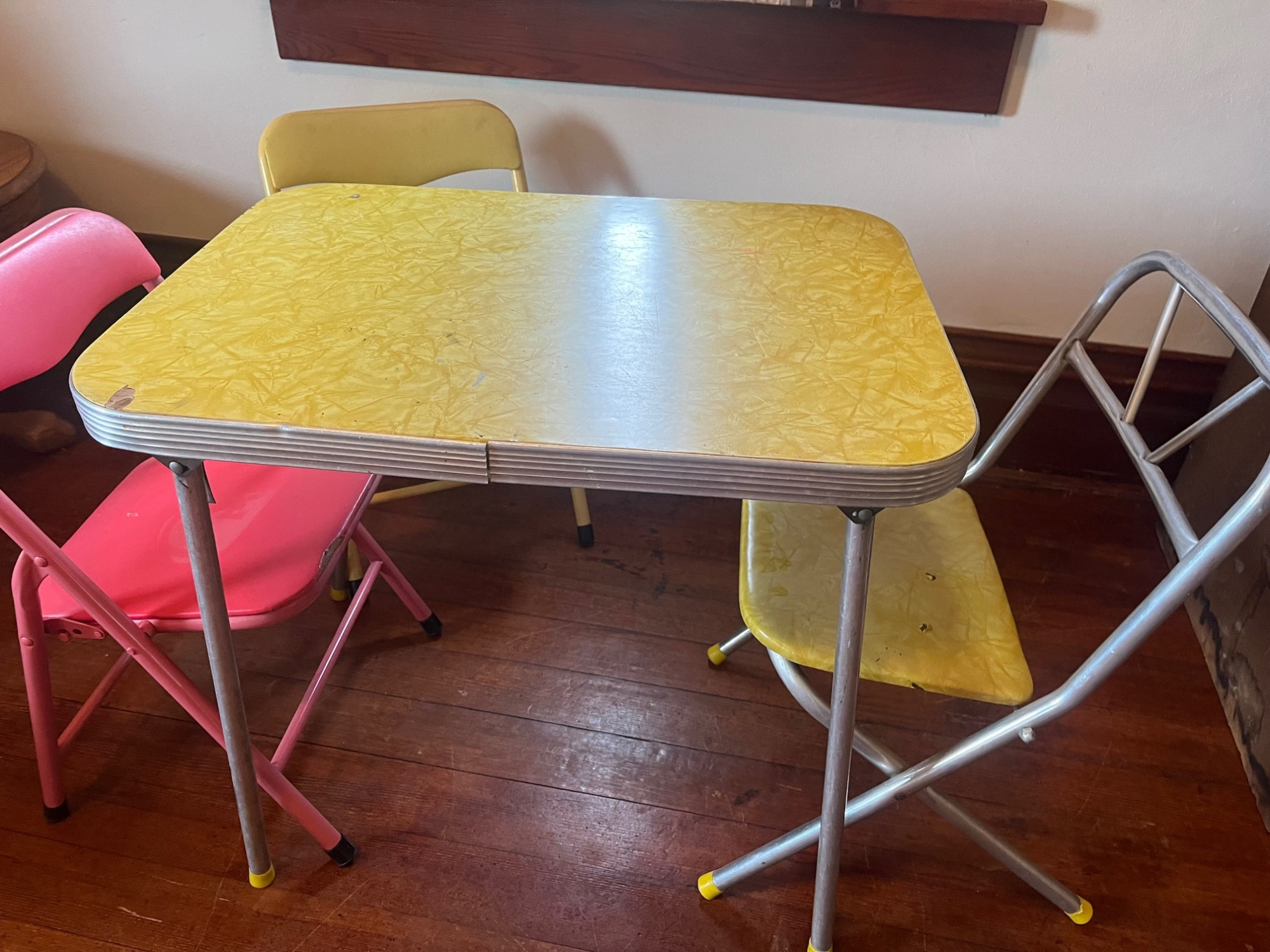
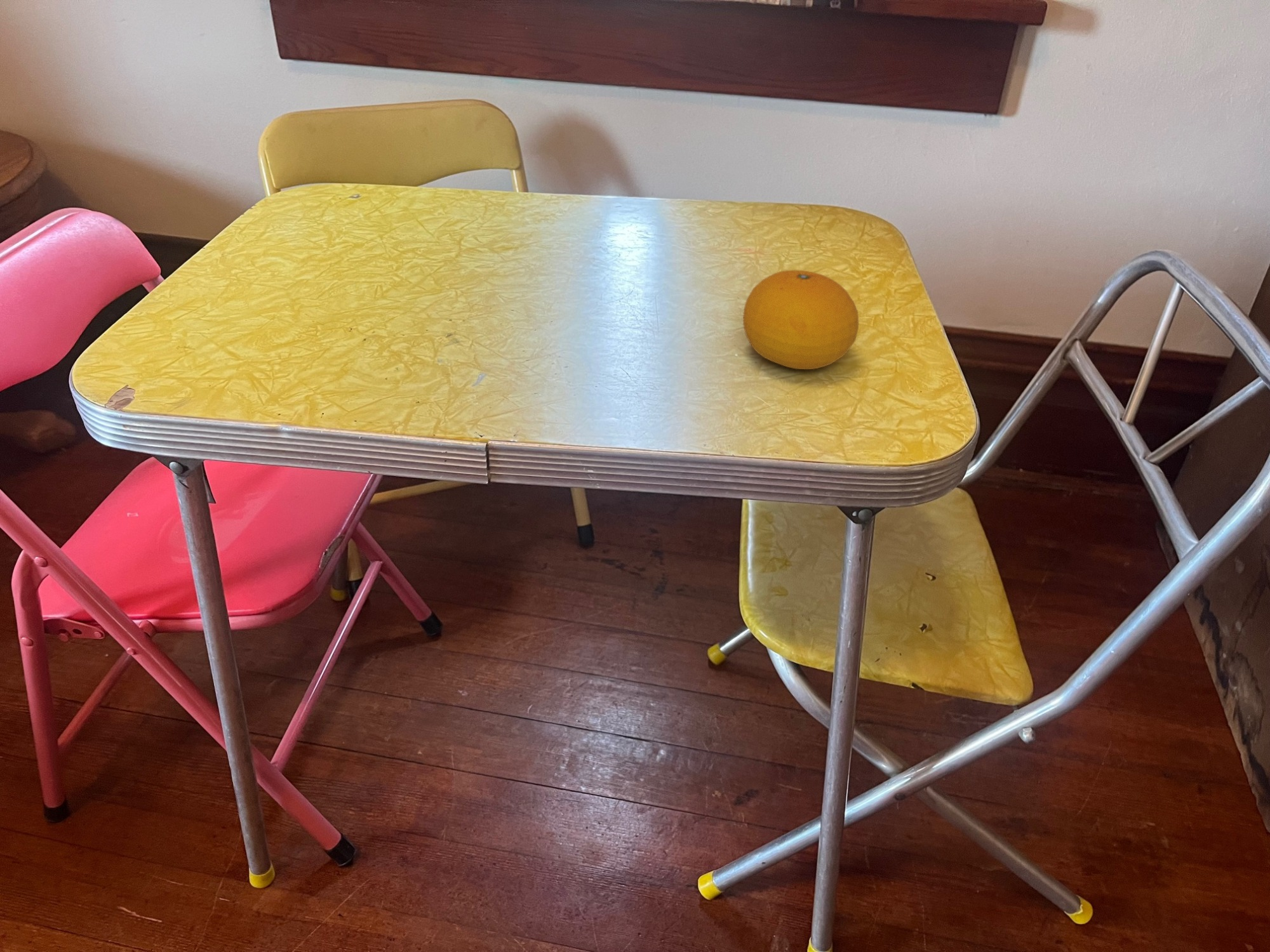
+ fruit (799, 319)
